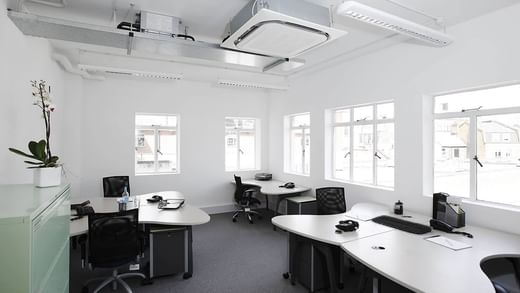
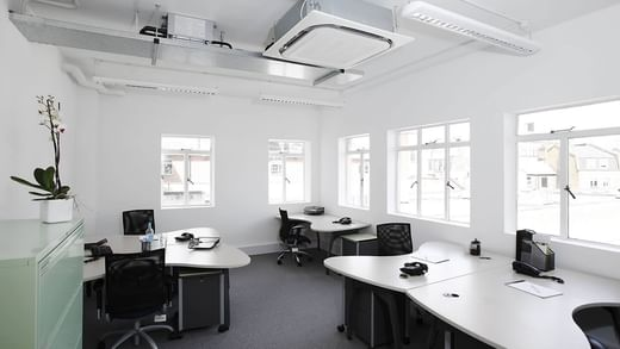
- keyboard (399, 223)
